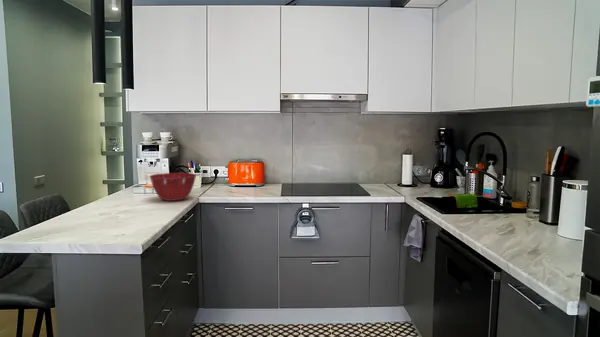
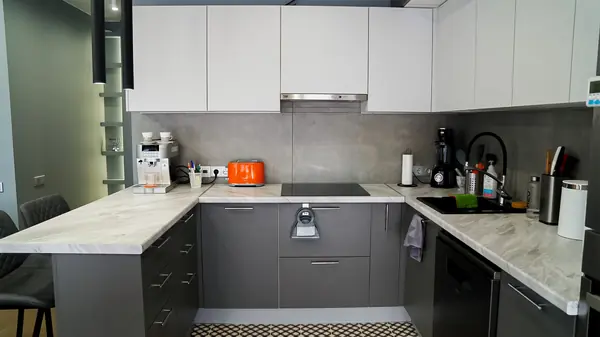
- mixing bowl (173, 187)
